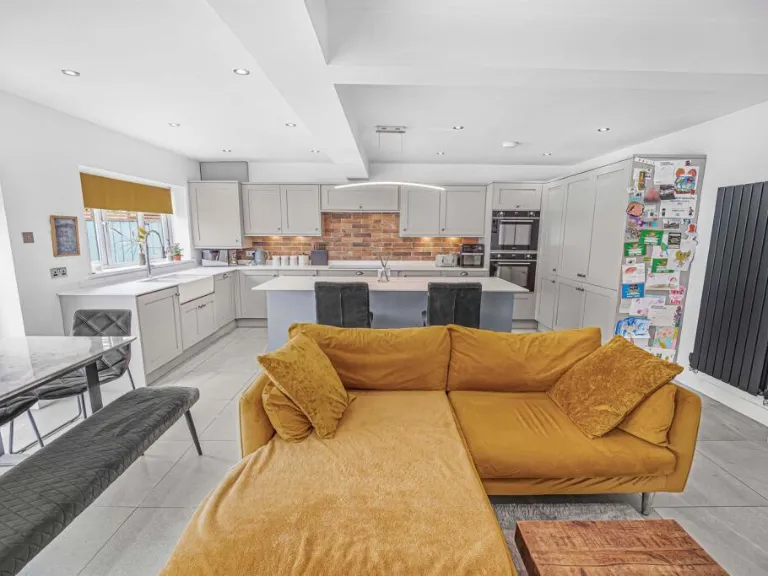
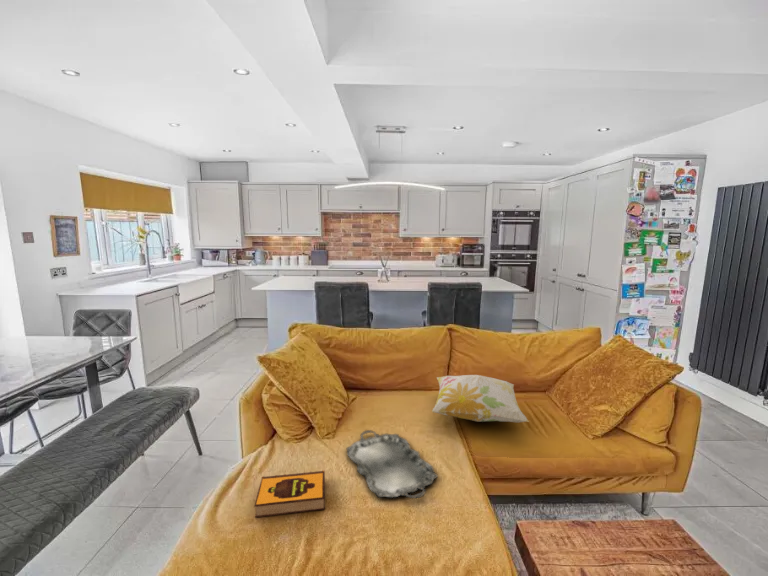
+ serving tray (389, 461)
+ decorative pillow (476, 396)
+ hardback book (292, 490)
